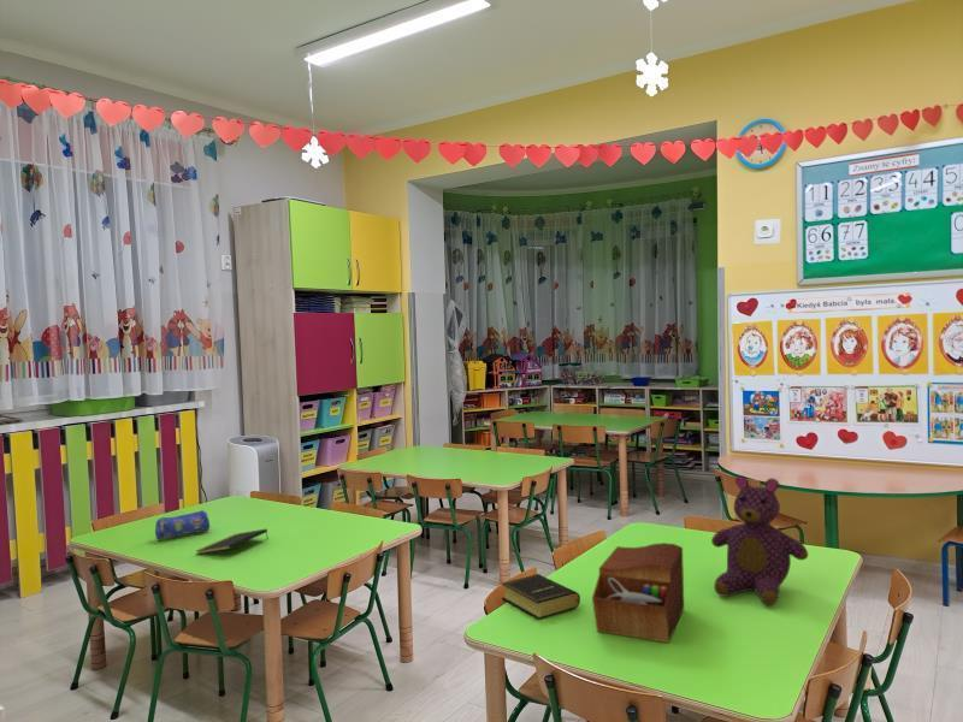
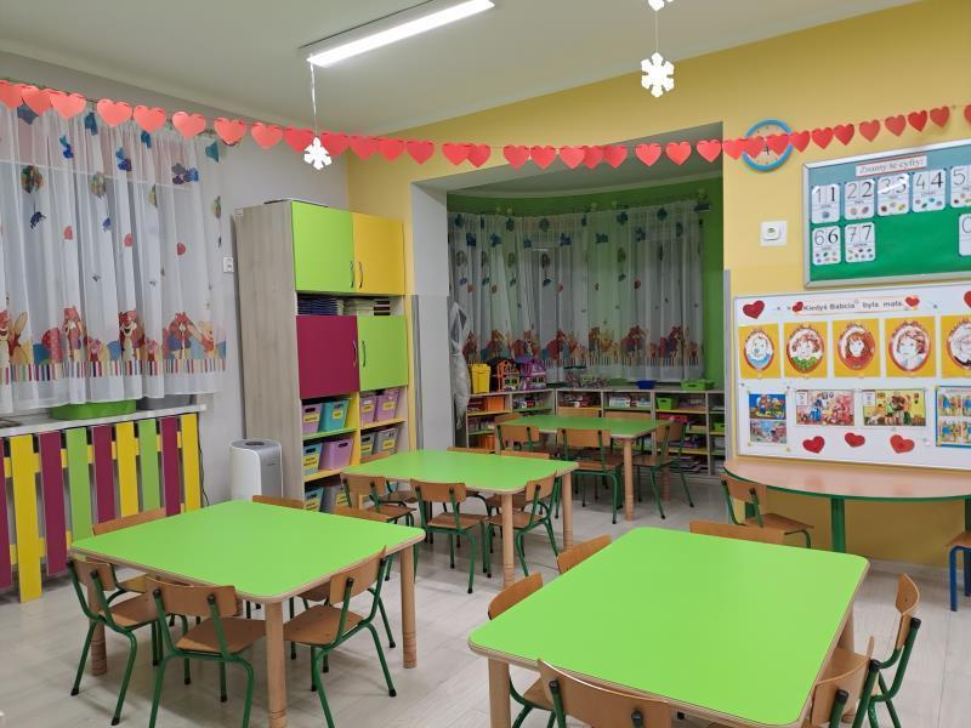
- notepad (232, 540)
- teddy bear (752, 535)
- book (538, 593)
- sewing box (637, 588)
- pencil case (182, 523)
